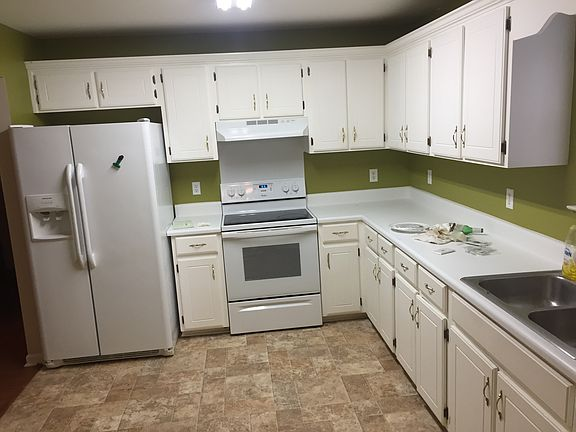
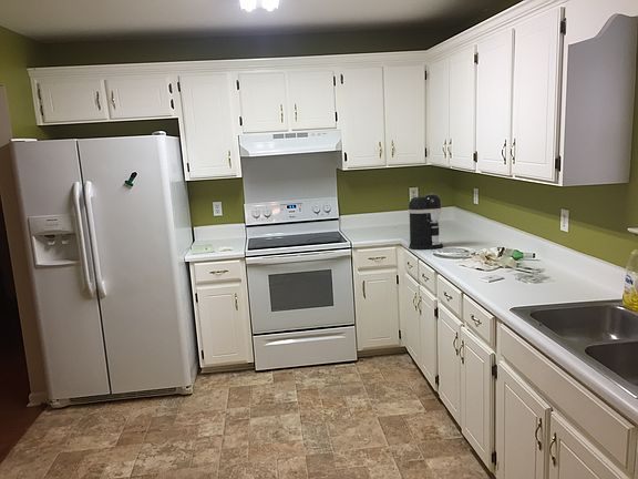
+ coffee maker (425, 221)
